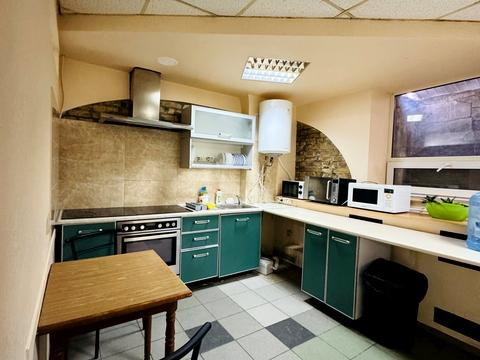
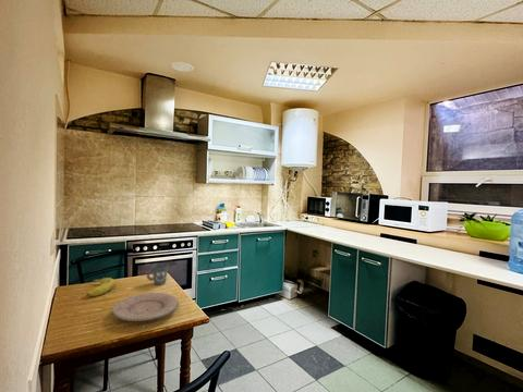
+ fruit (97, 286)
+ plate (146, 307)
+ mug (157, 274)
